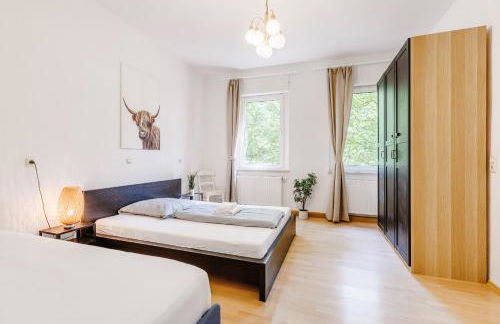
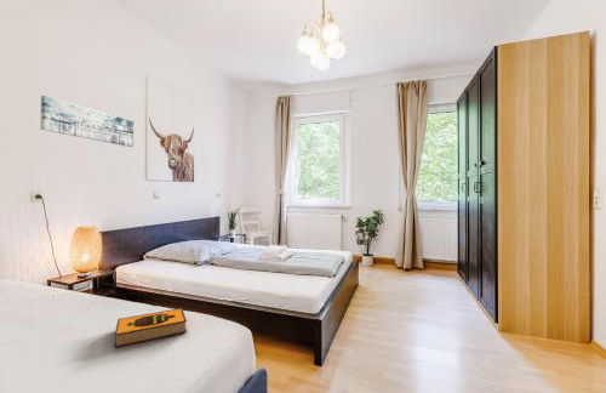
+ wall art (93, 125)
+ hardback book (152, 324)
